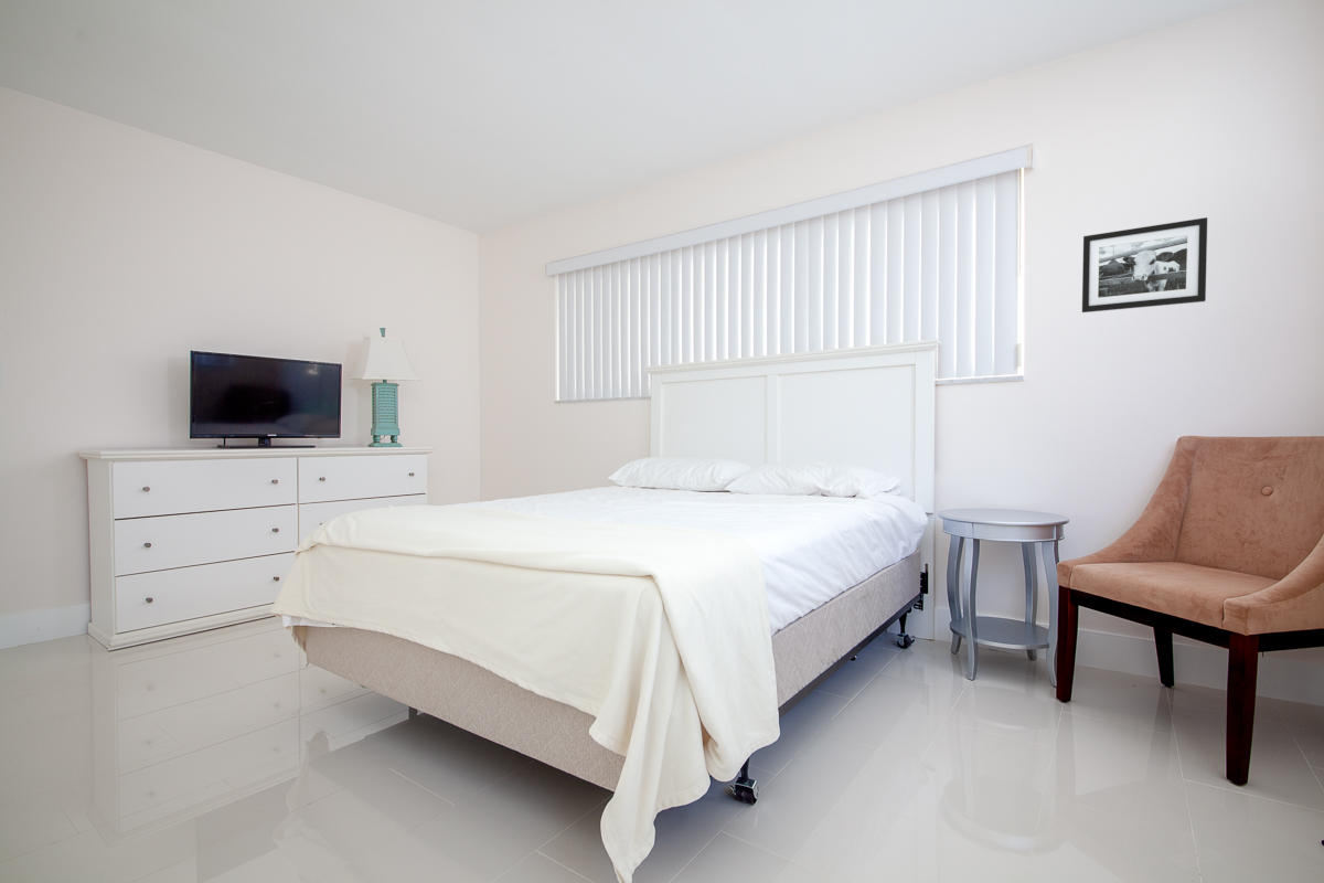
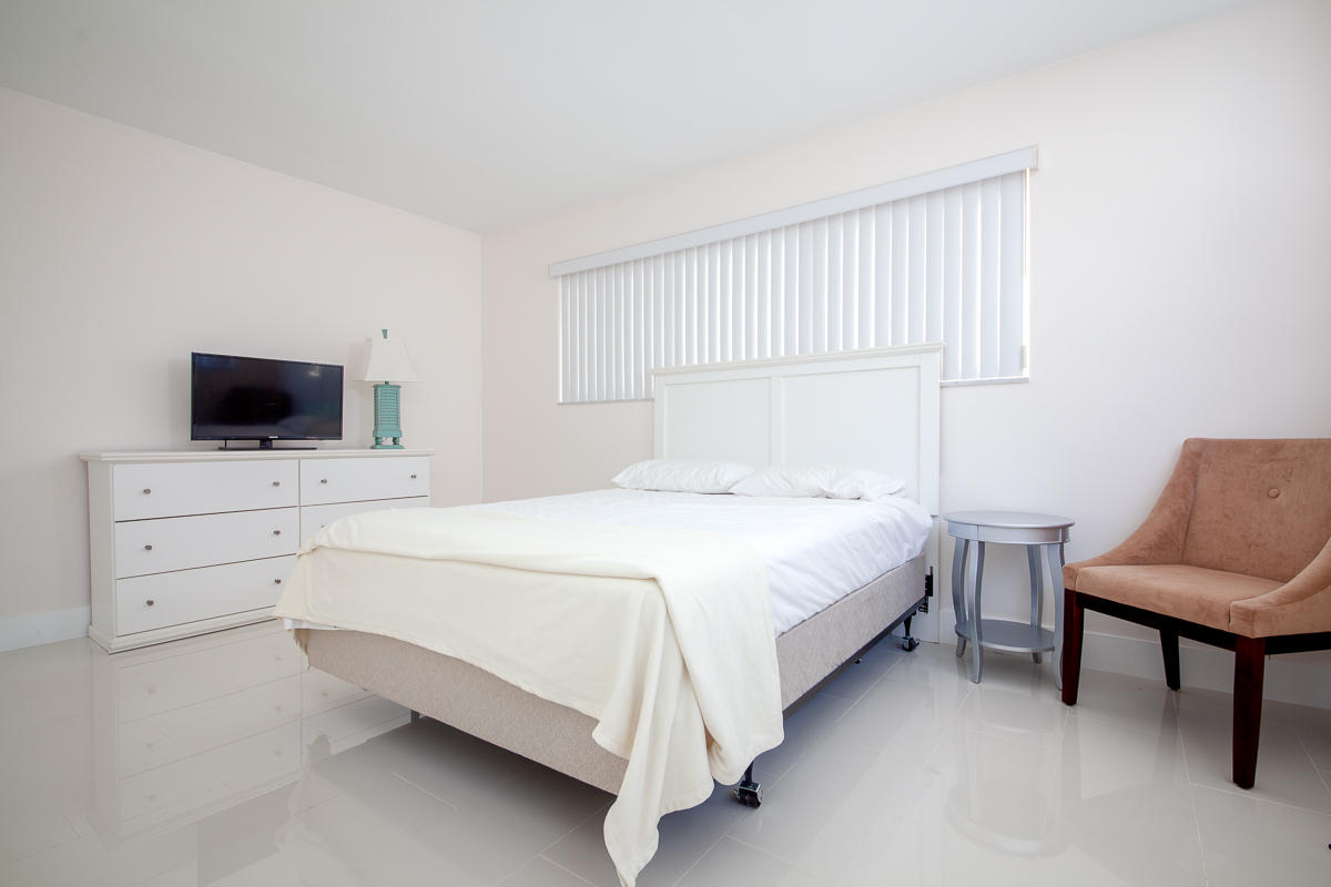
- picture frame (1141, 267)
